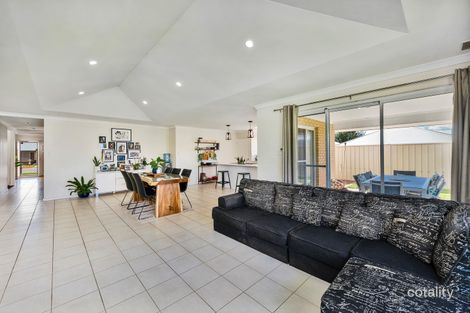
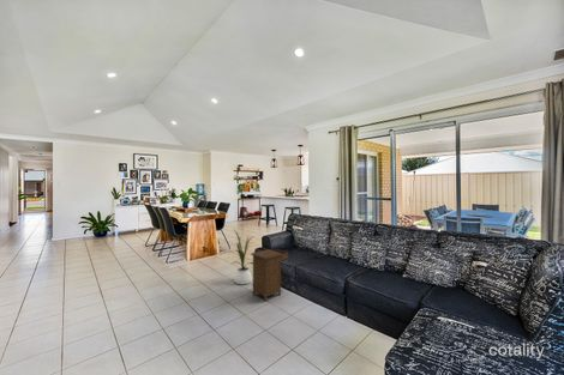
+ nightstand (270, 272)
+ house plant (241, 255)
